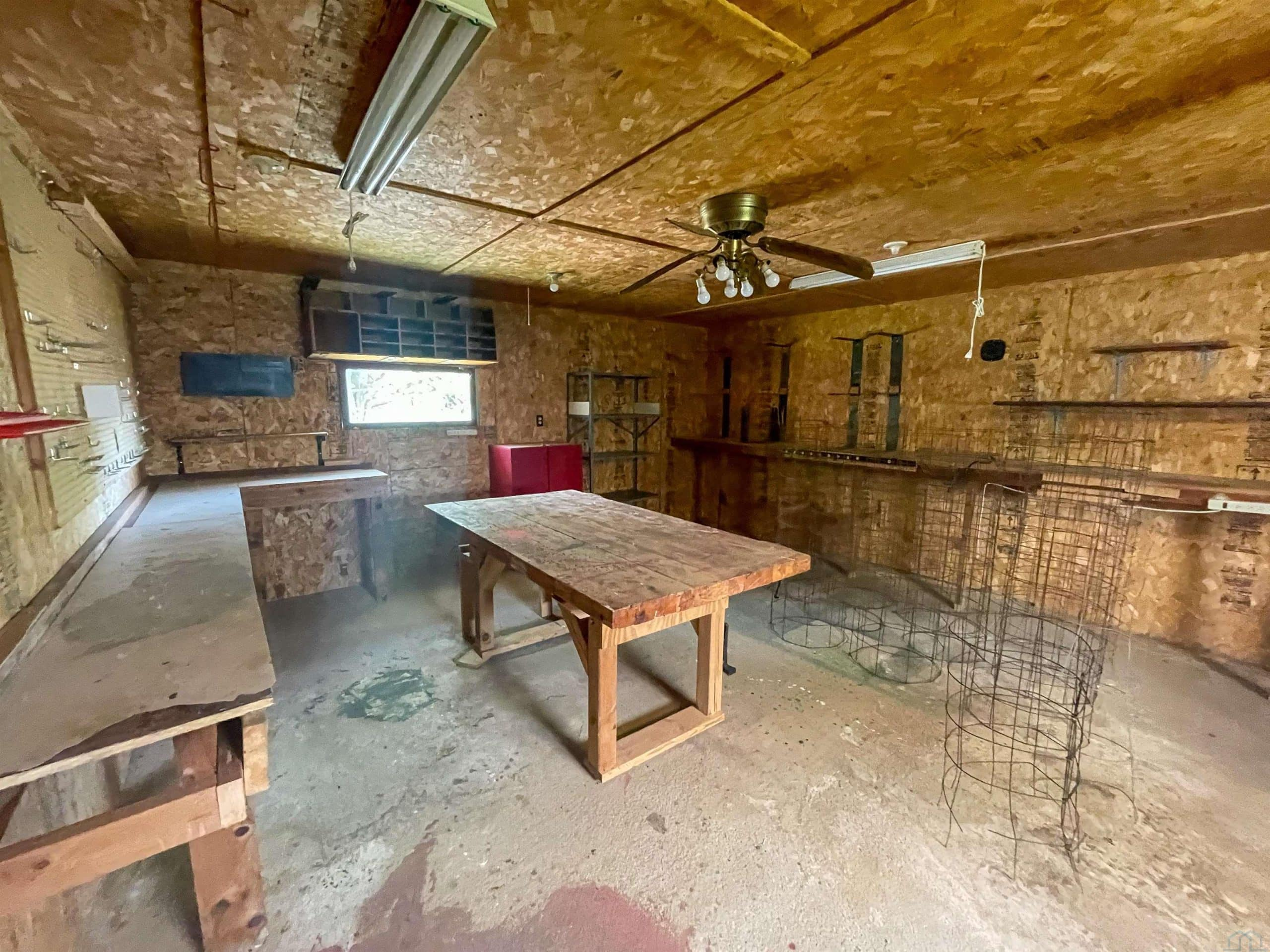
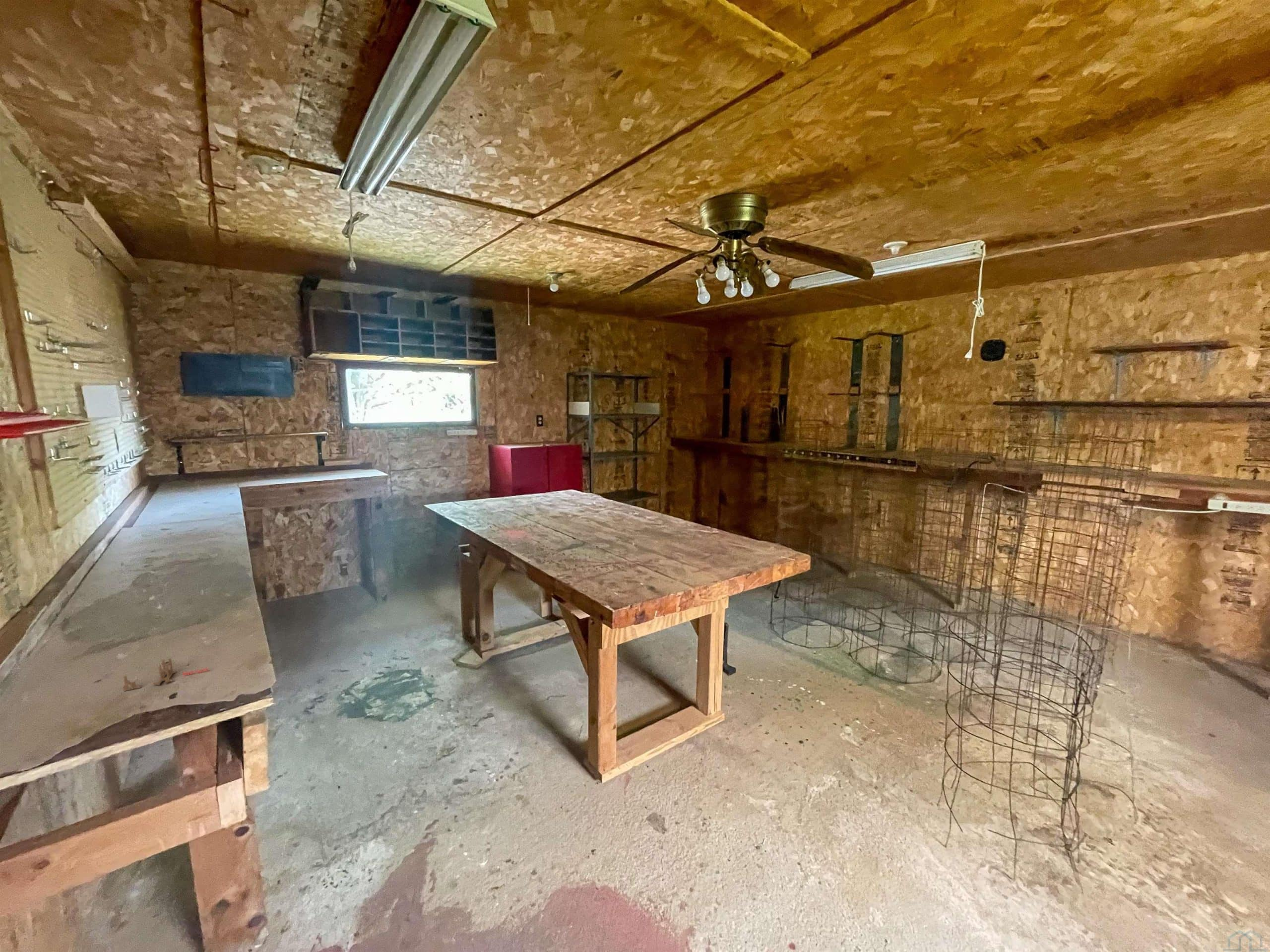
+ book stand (168, 671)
